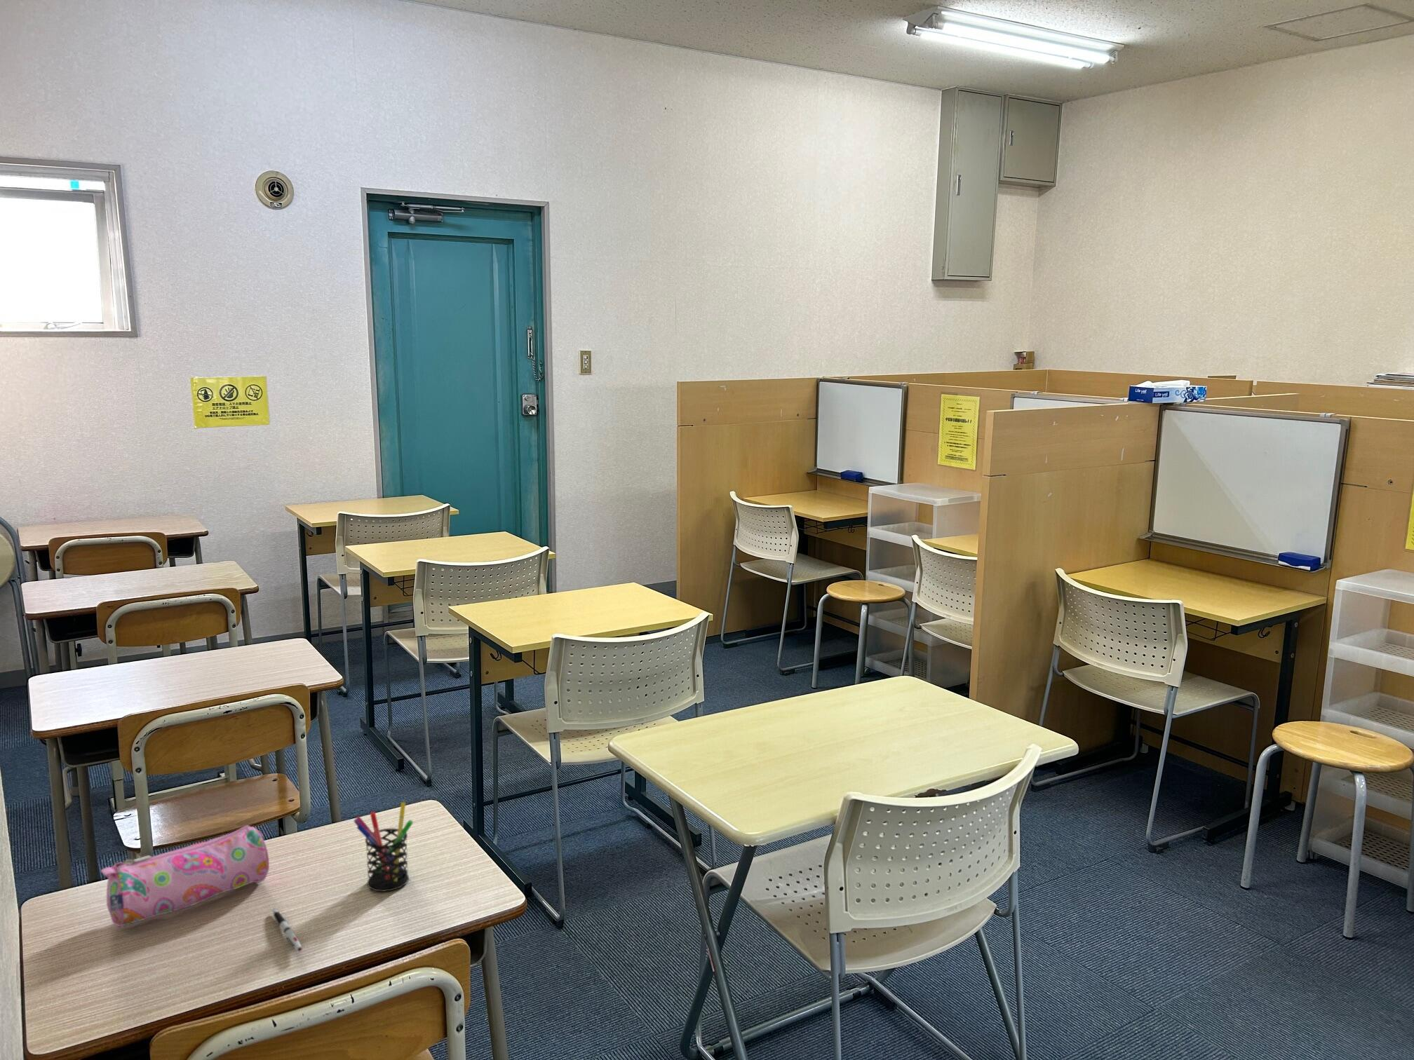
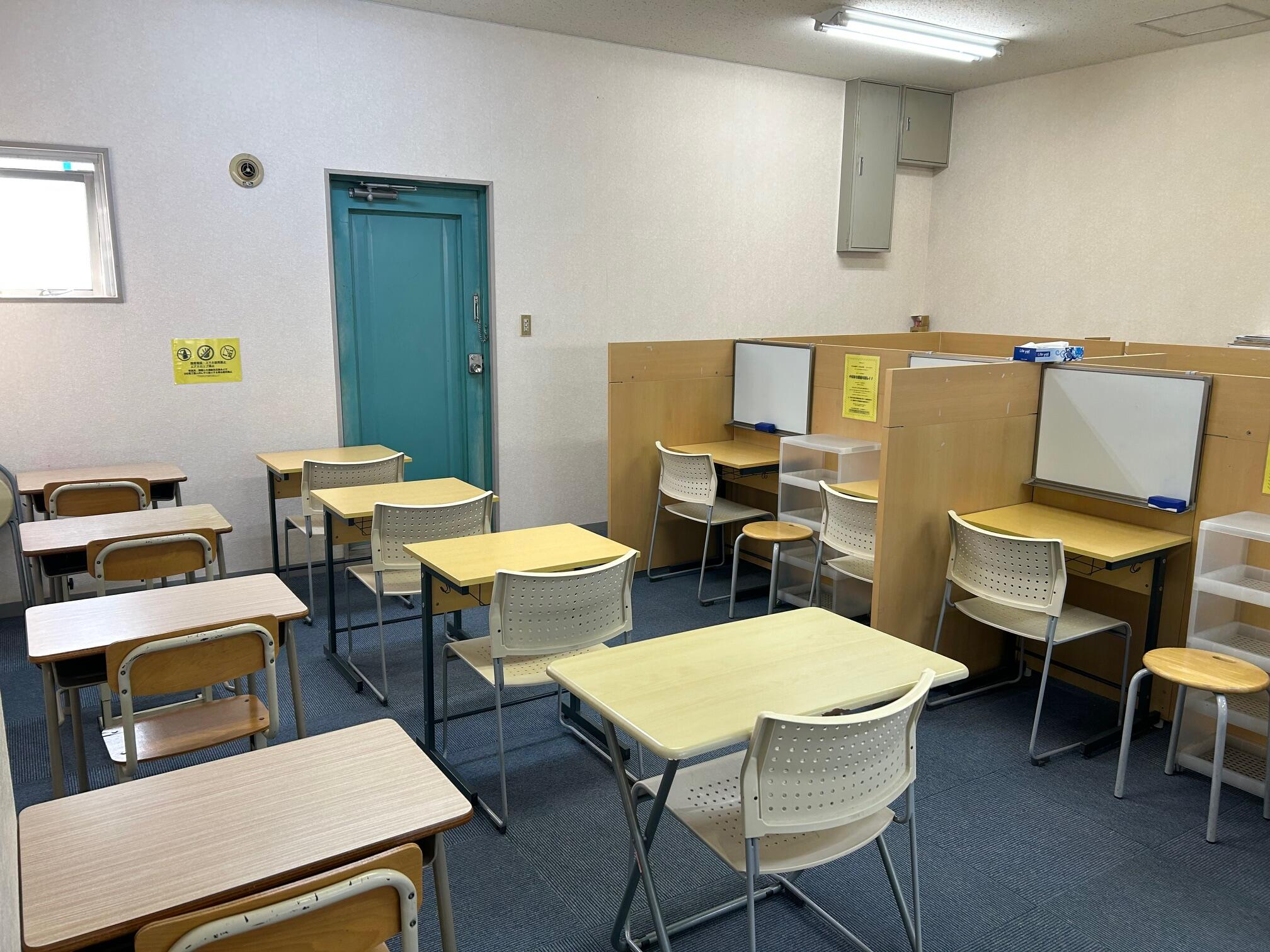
- pencil case (187, 874)
- pen (285, 929)
- pen holder (390, 845)
